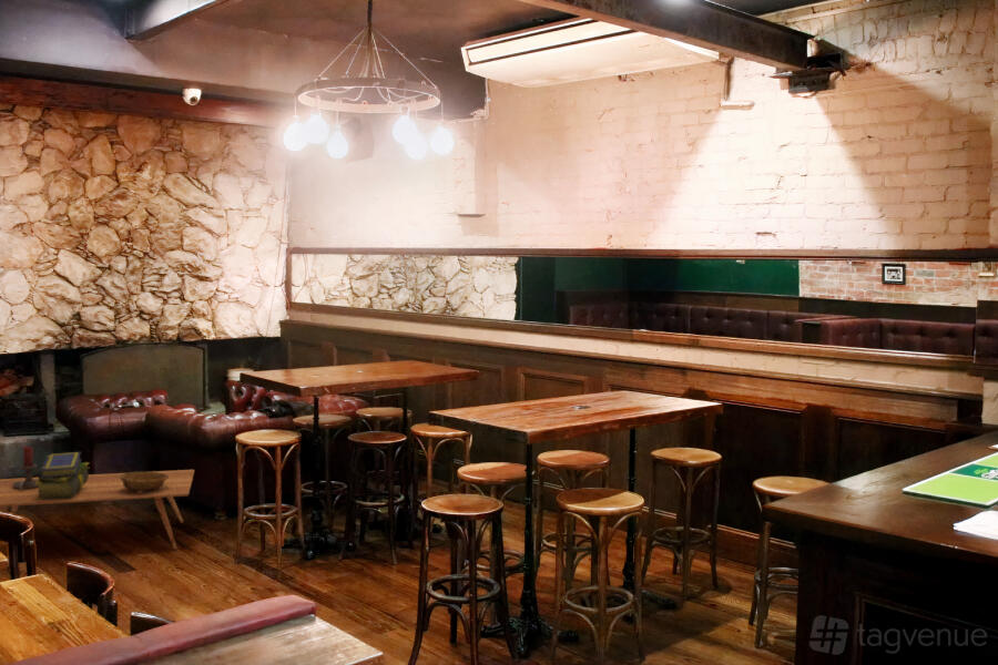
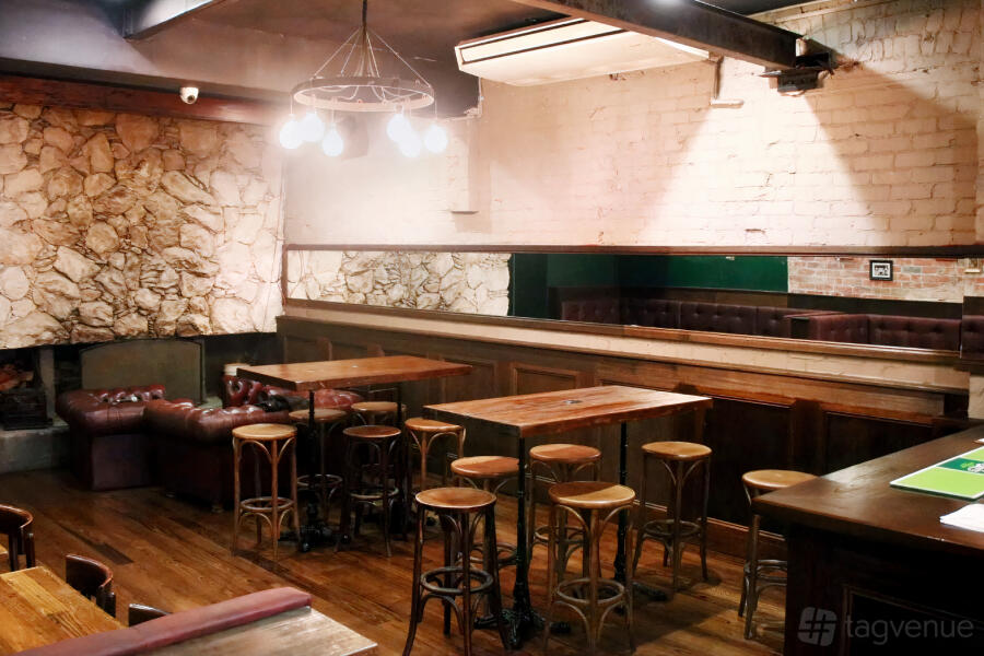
- coffee table (88, 501)
- stack of books (63, 475)
- decorative bowl (144, 481)
- candle holder (27, 467)
